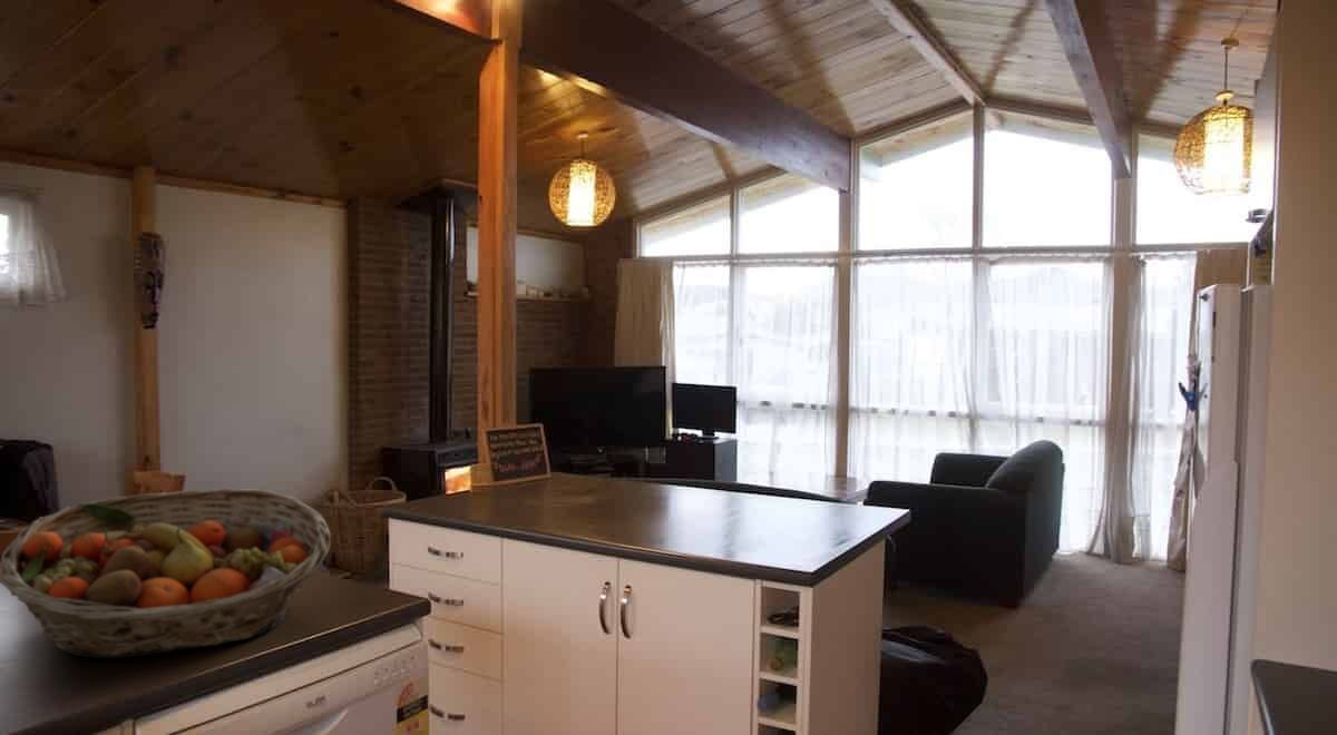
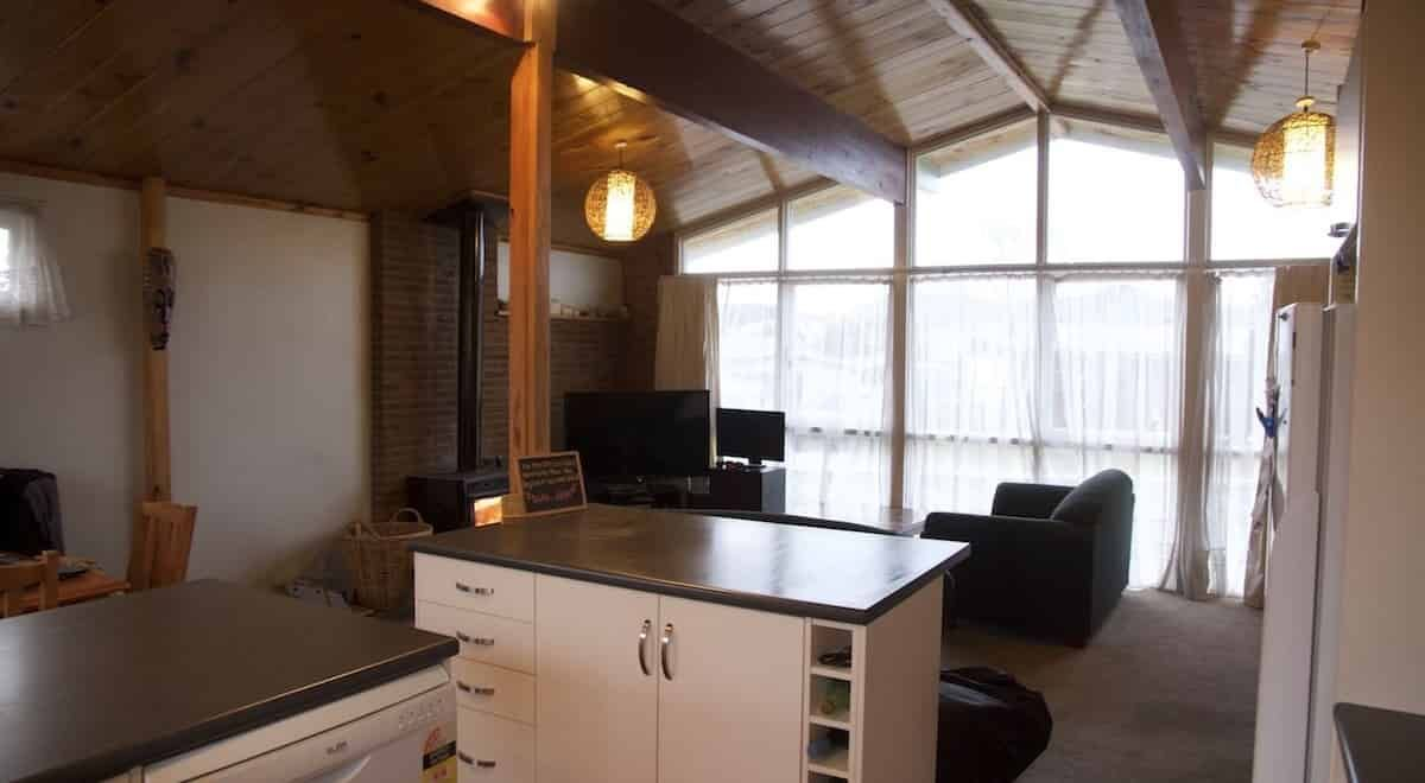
- fruit basket (176, 566)
